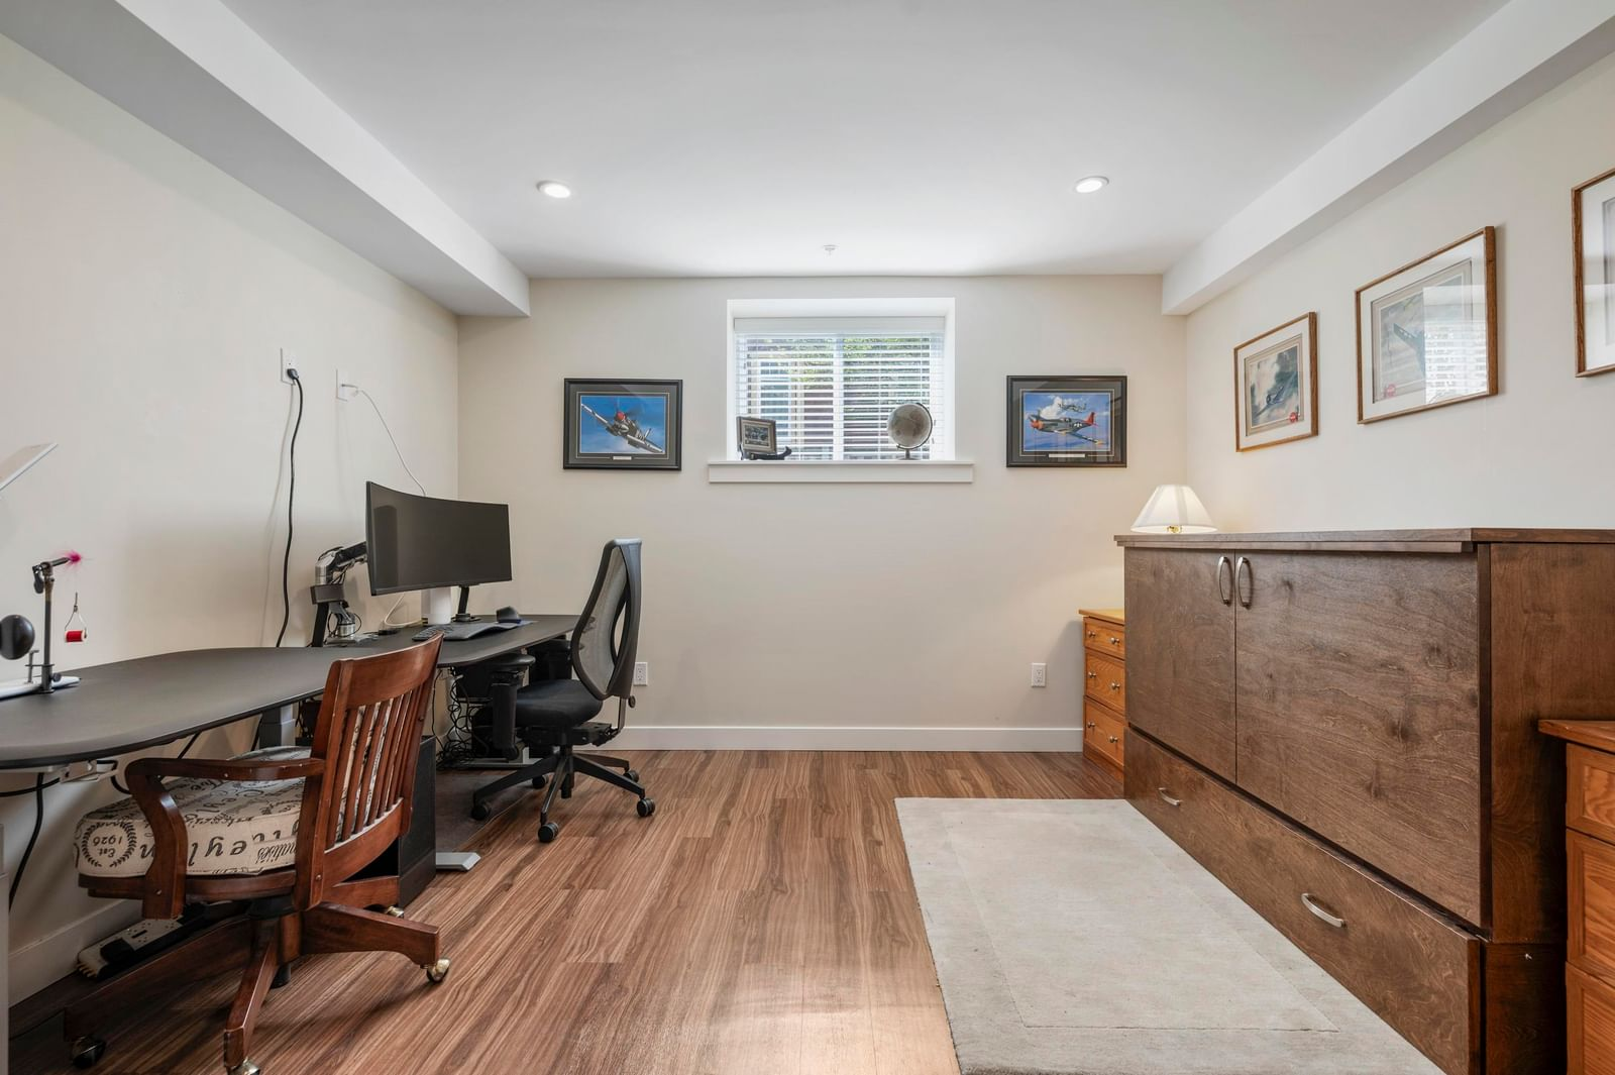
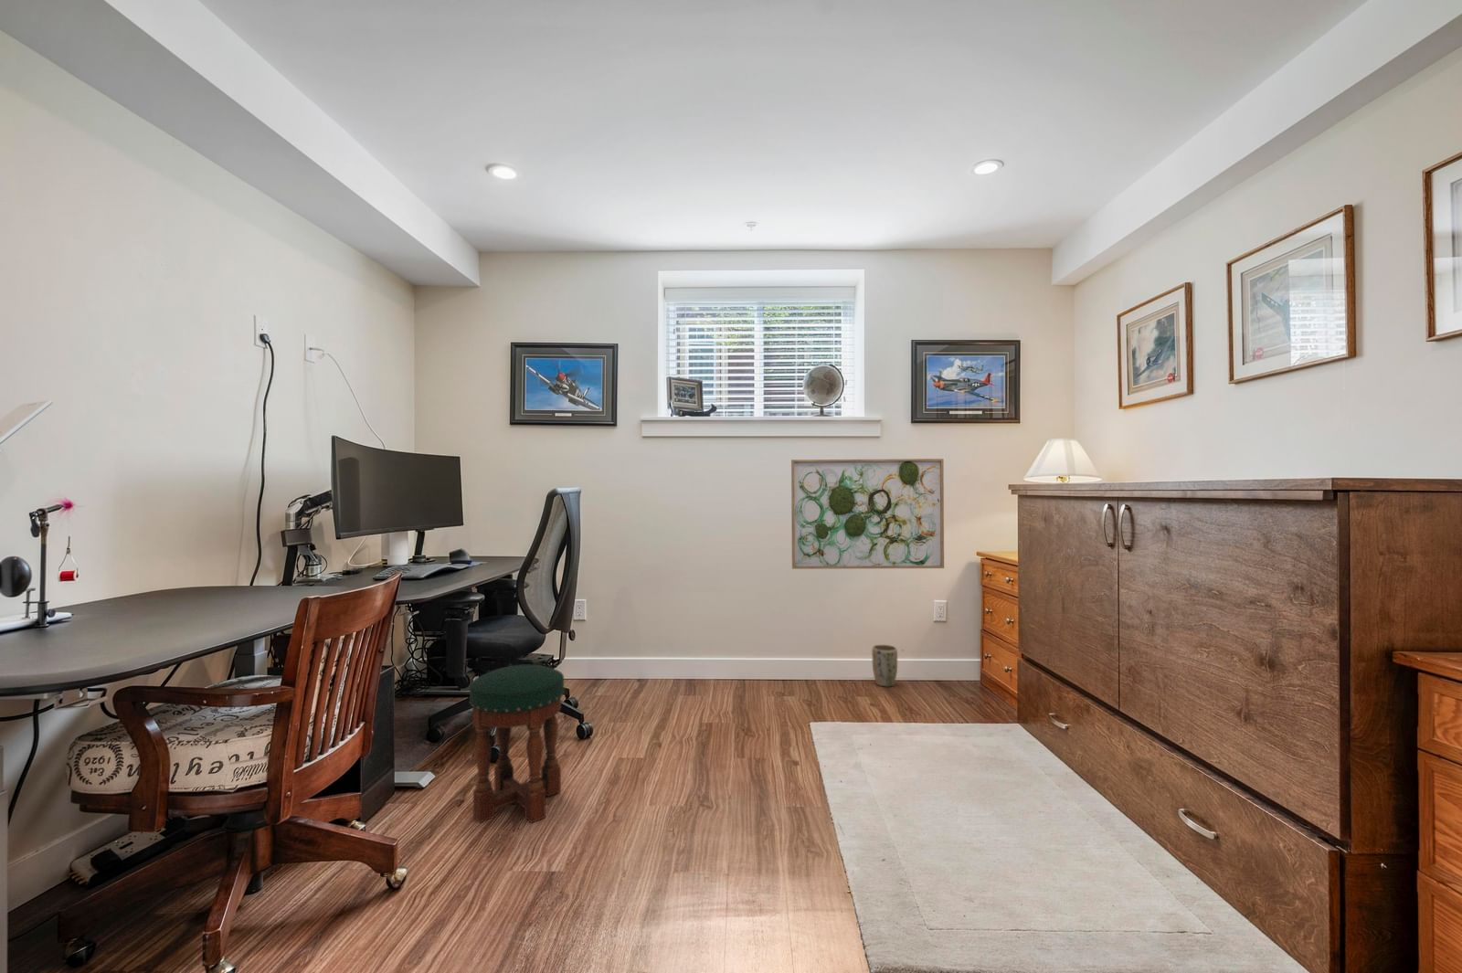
+ wall art (867, 514)
+ plant pot (884, 665)
+ stool (509, 735)
